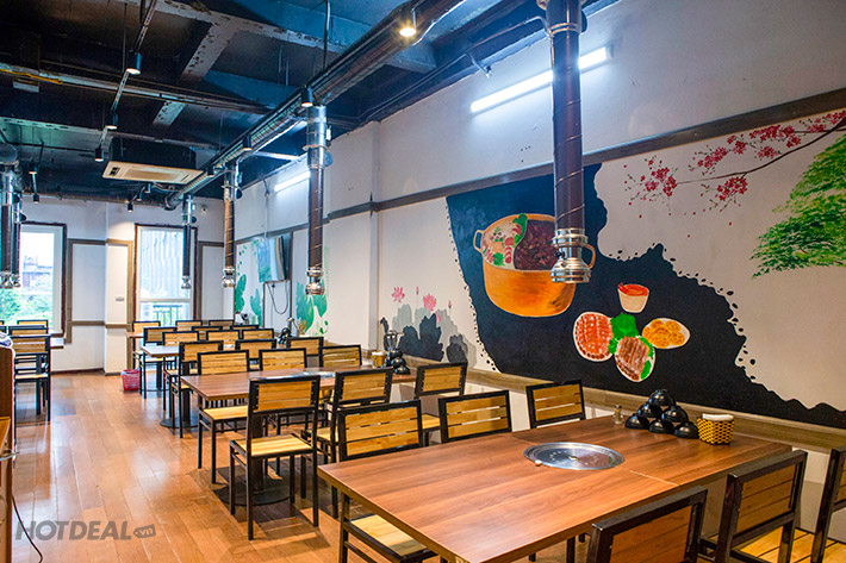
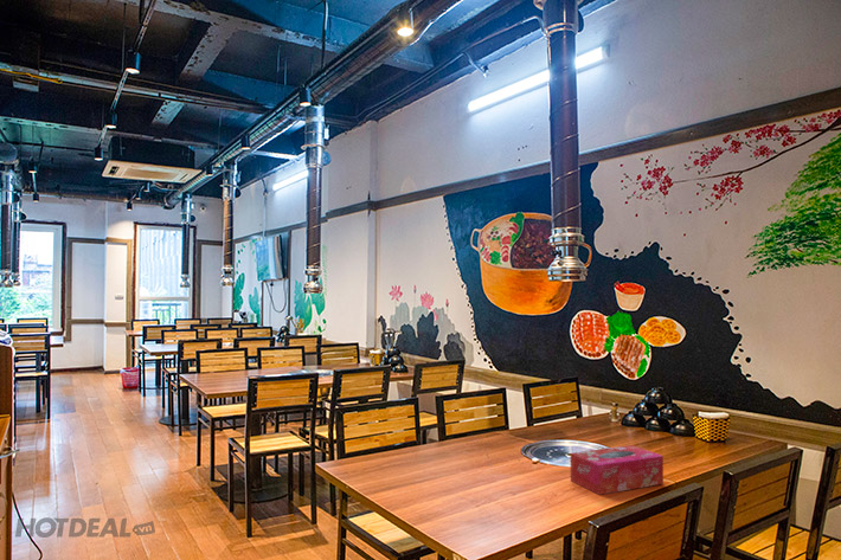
+ tissue box (616, 468)
